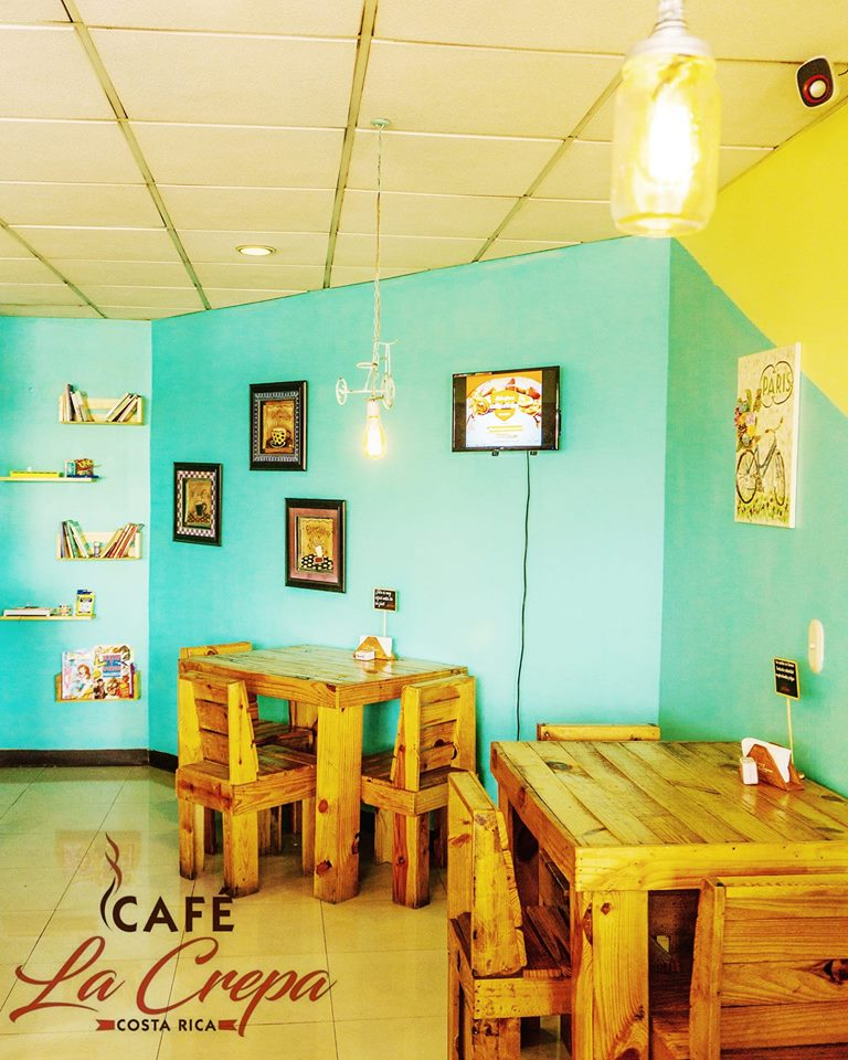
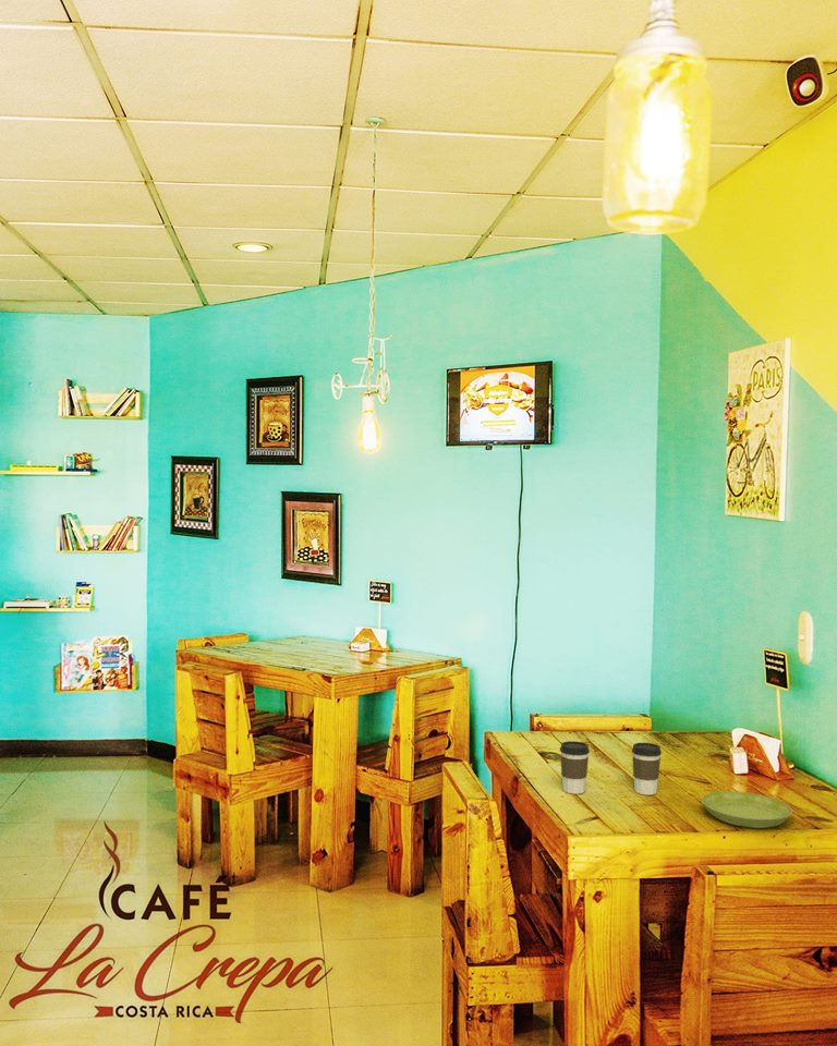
+ coffee cup (645, 768)
+ saucer (745, 810)
+ coffee cup (573, 767)
